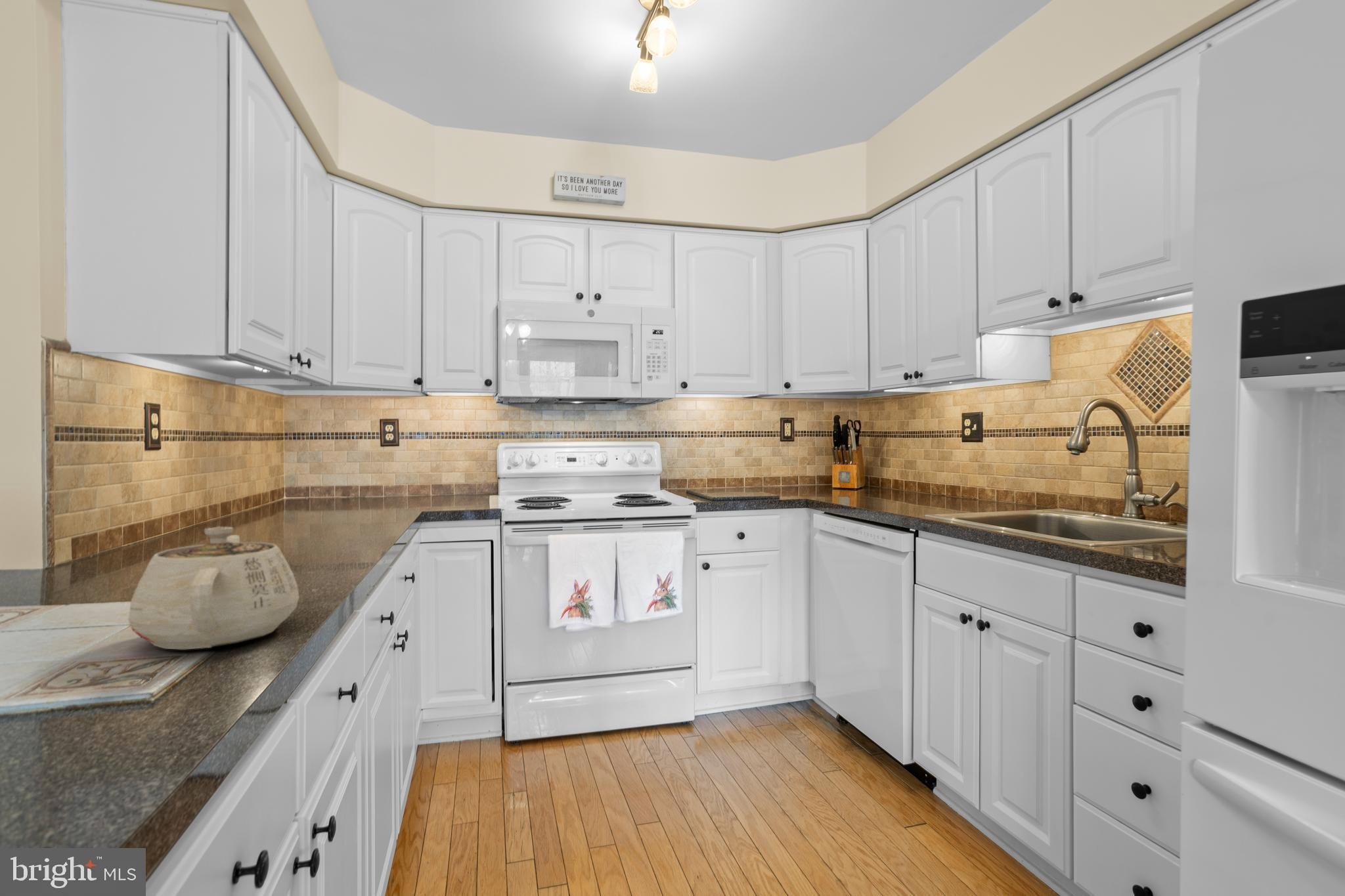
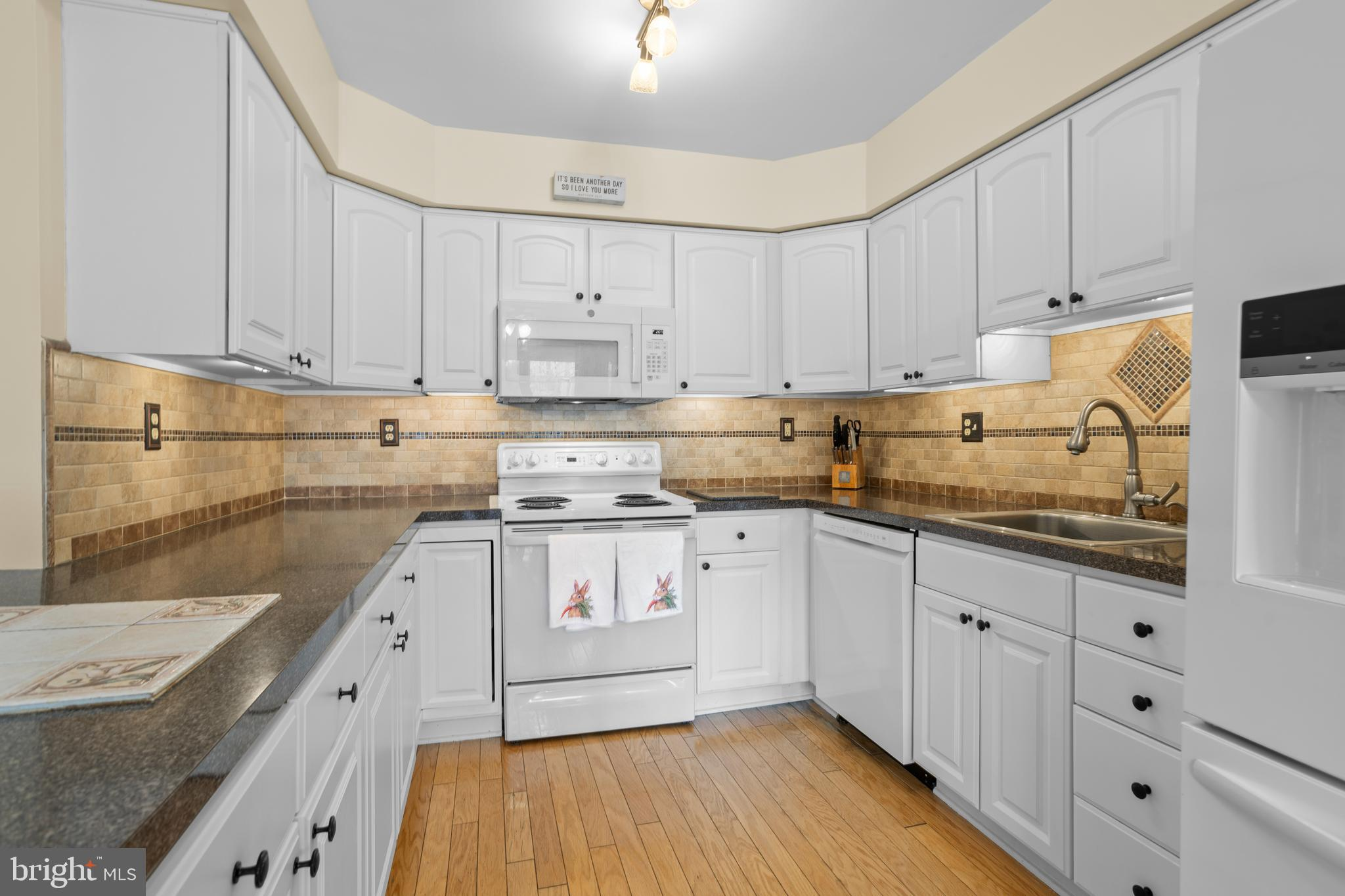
- teapot (219, 580)
